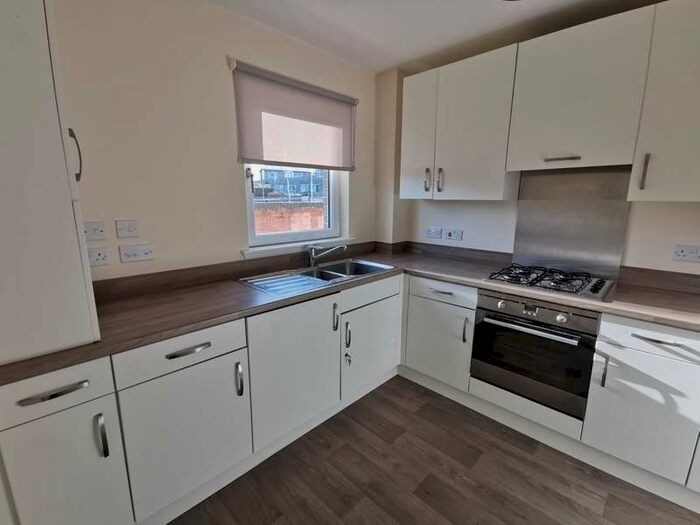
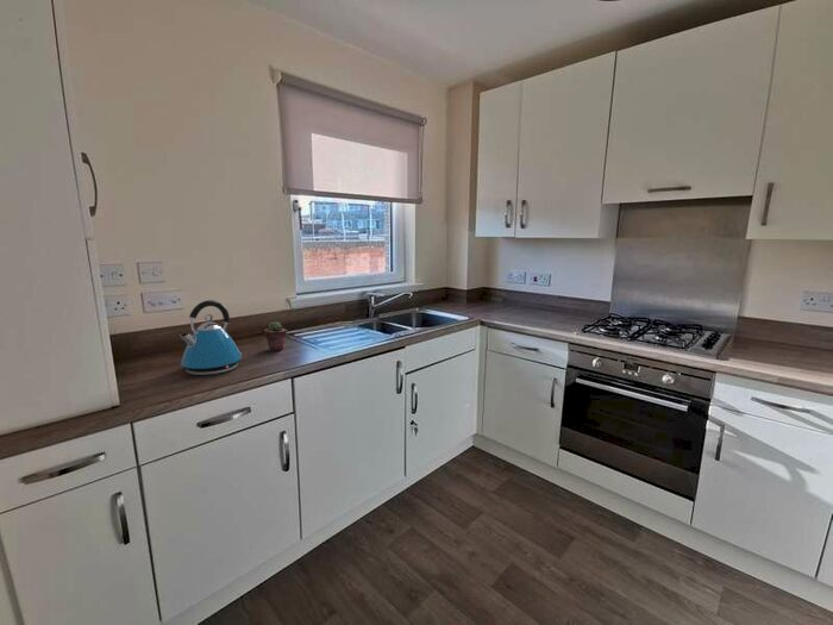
+ potted succulent (275, 335)
+ kettle (212, 333)
